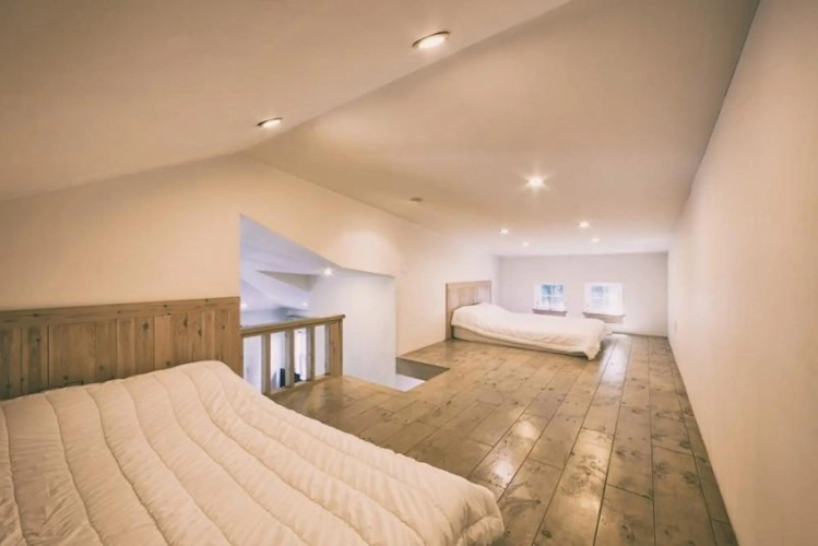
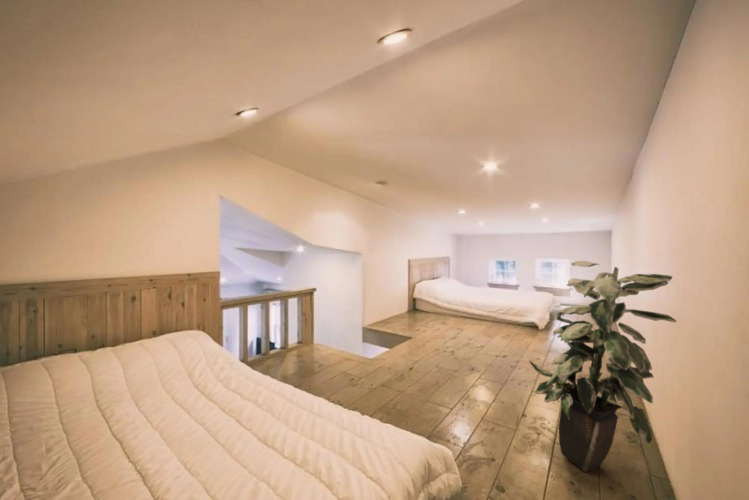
+ indoor plant (595, 363)
